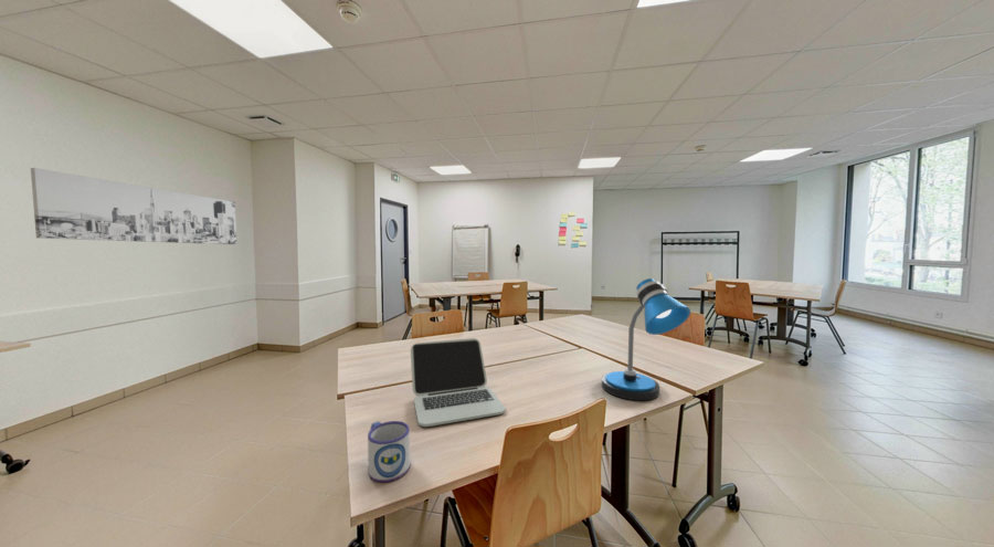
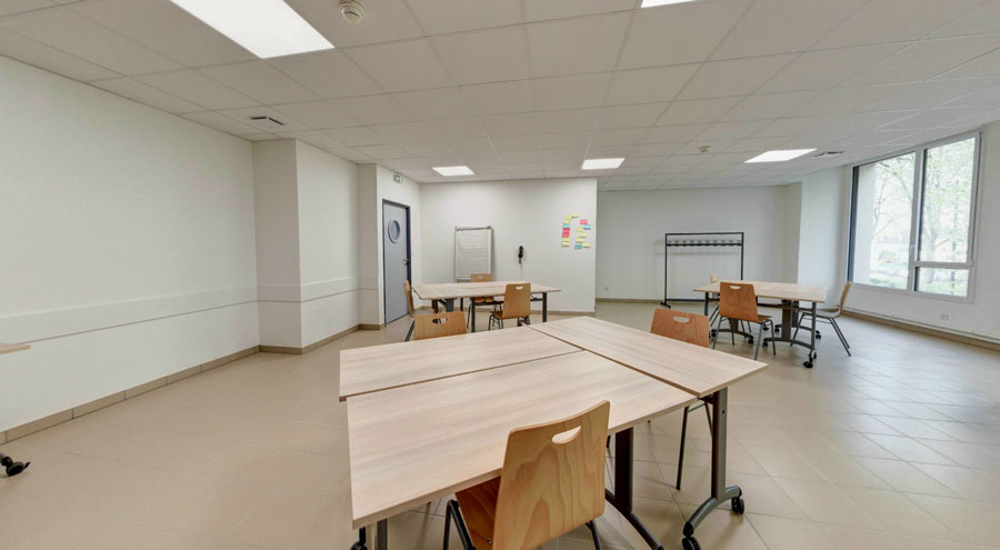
- wall art (159, 215)
- desk lamp (646, 332)
- mug (385, 445)
- laptop (454, 375)
